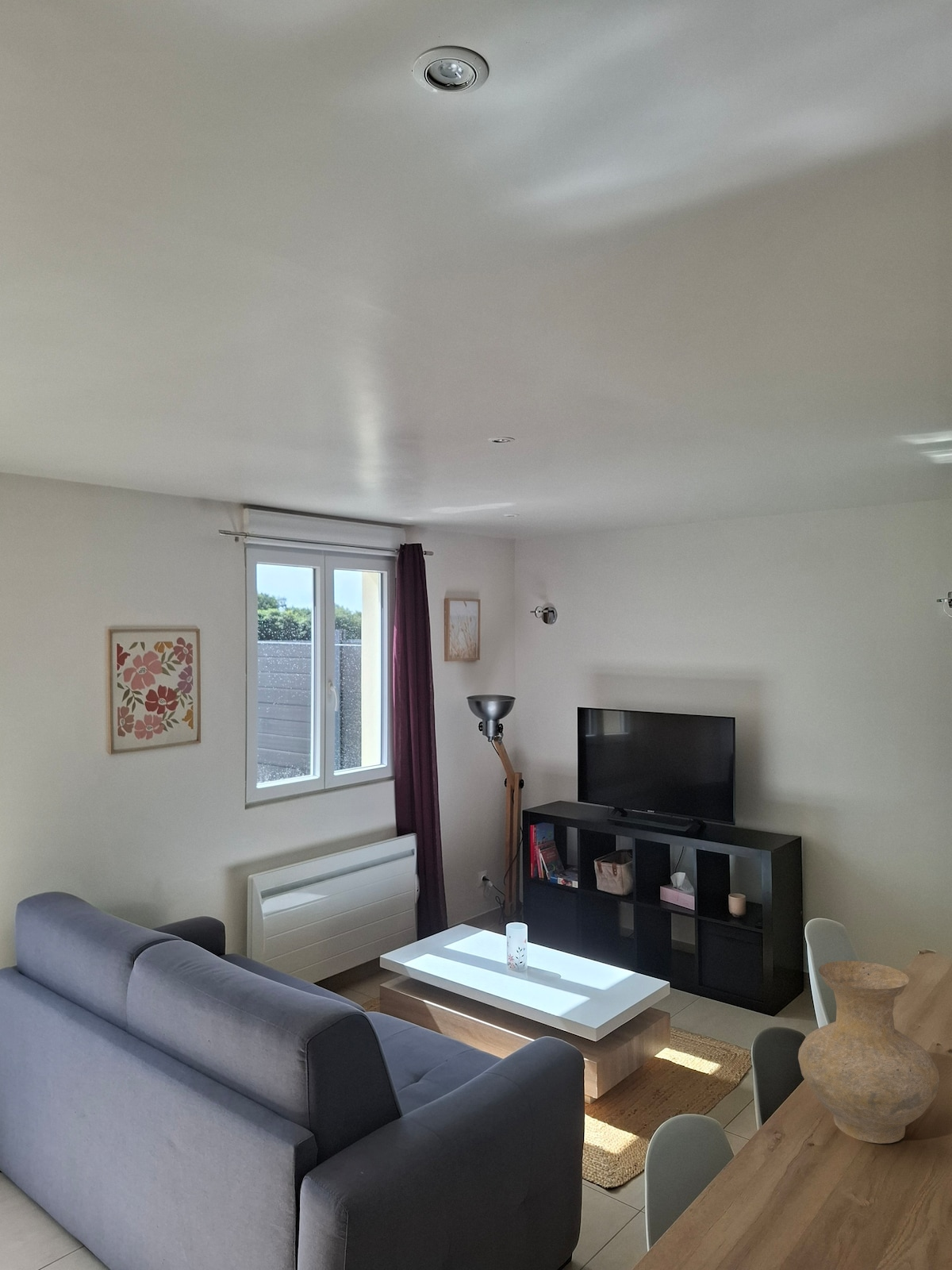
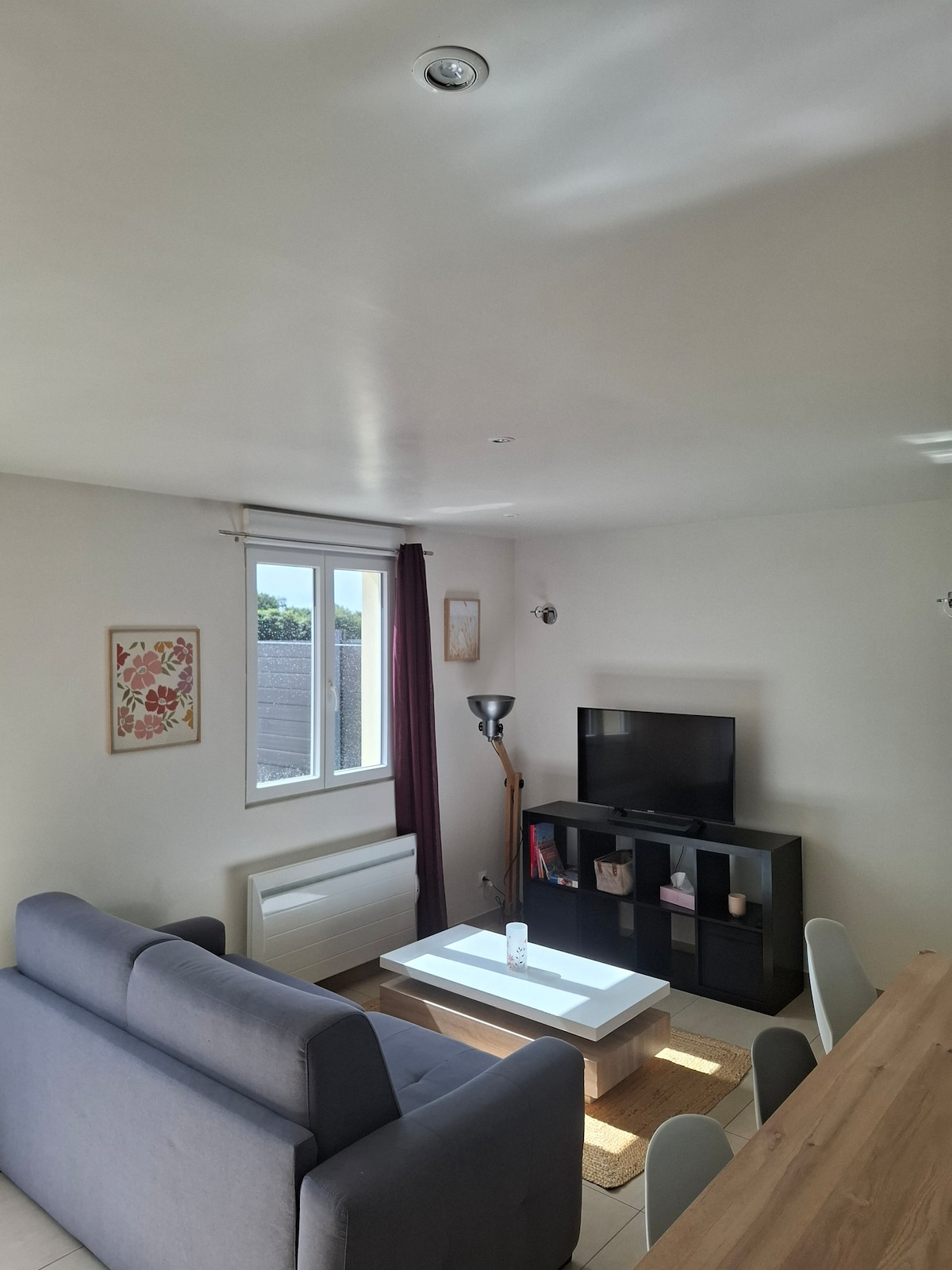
- vase (866, 1049)
